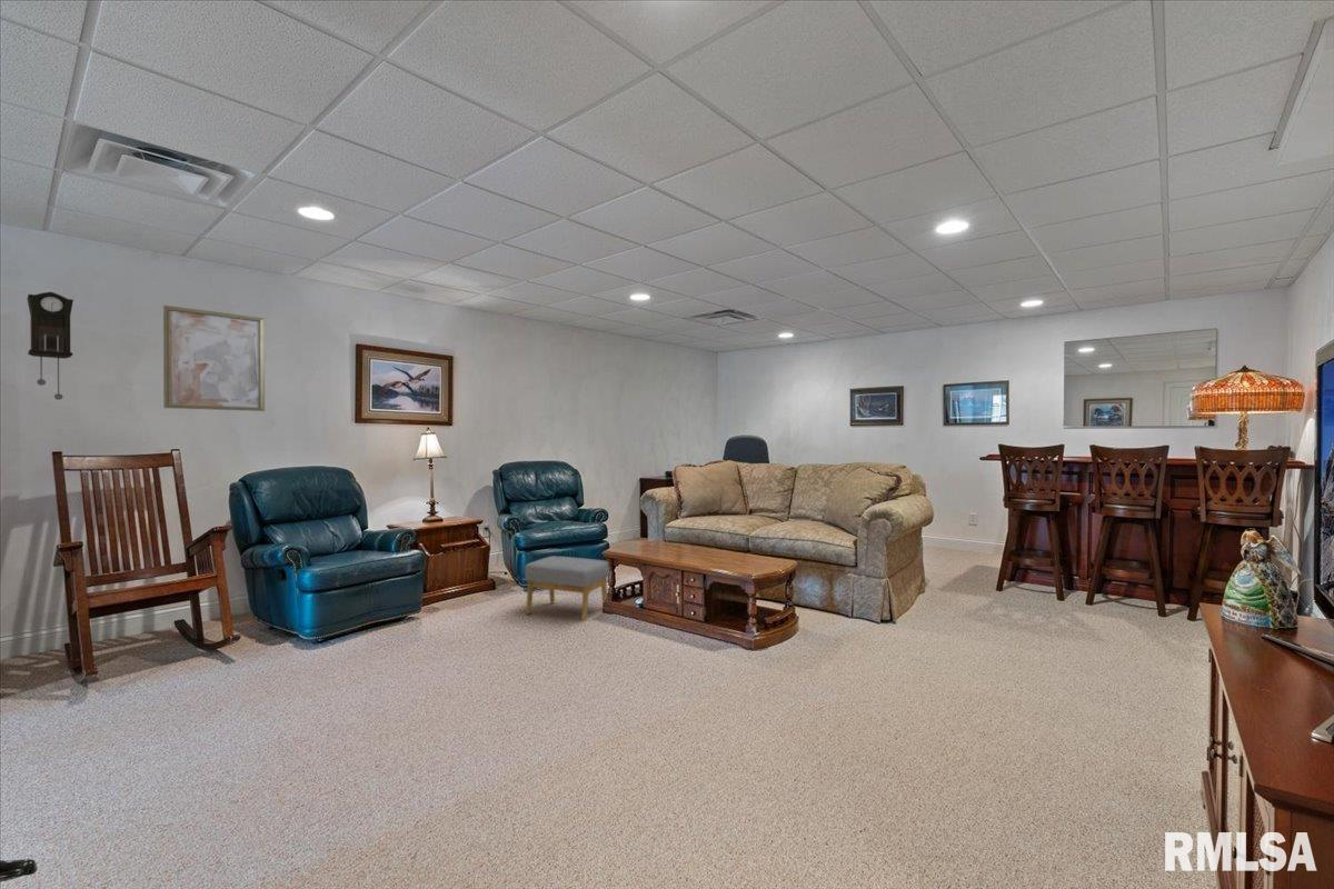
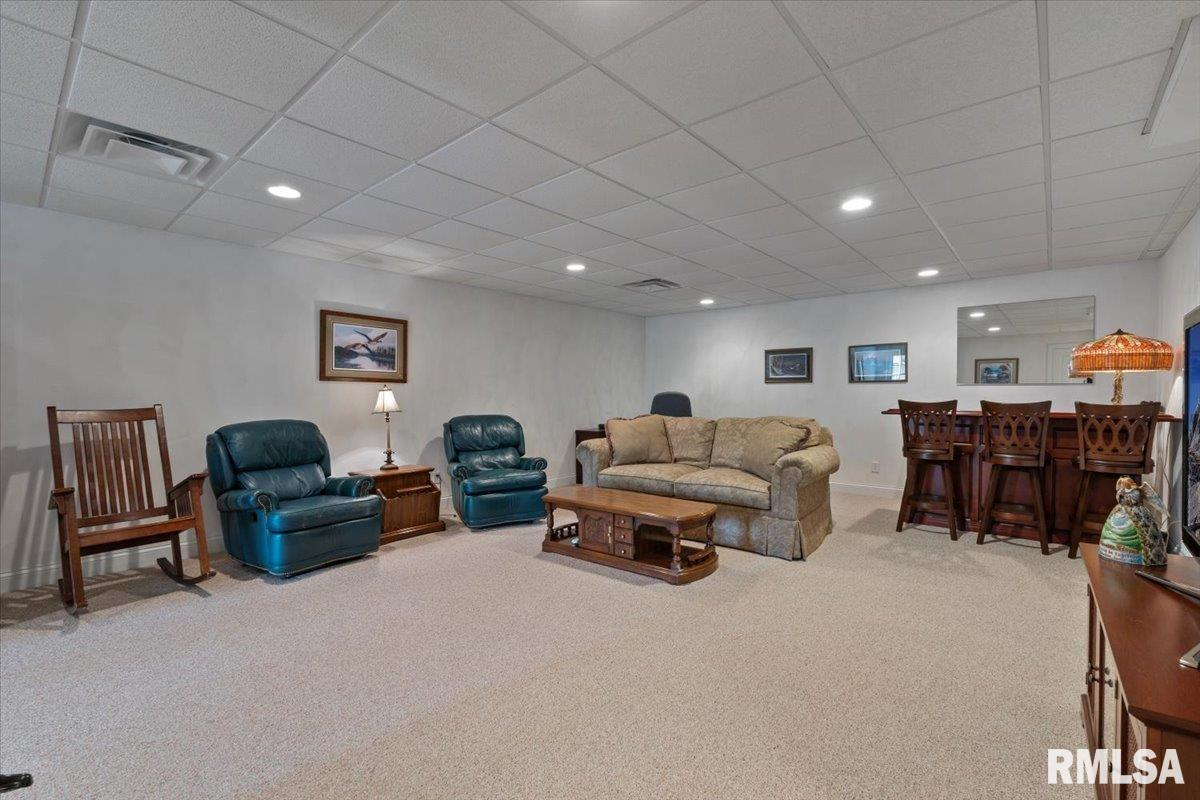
- wall art (217, 360)
- footstool (567, 586)
- pendulum clock (50, 346)
